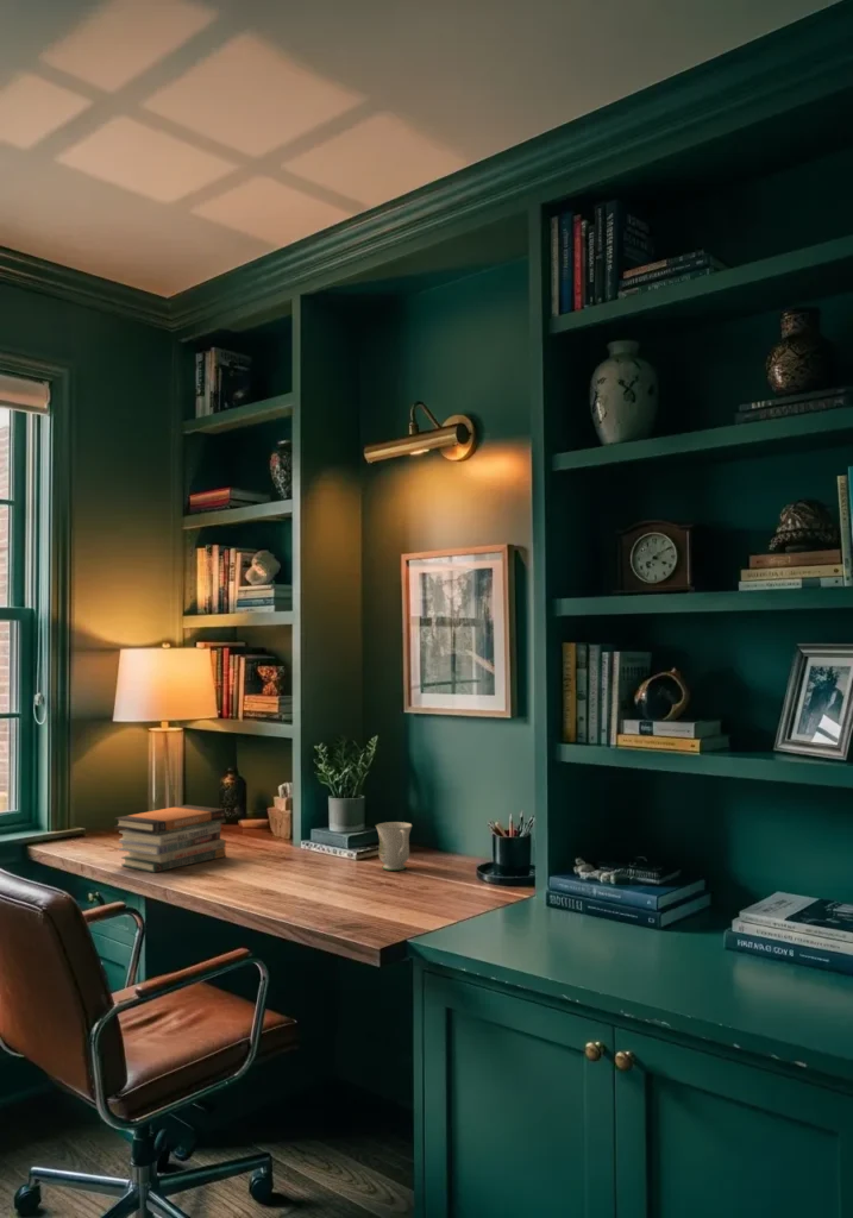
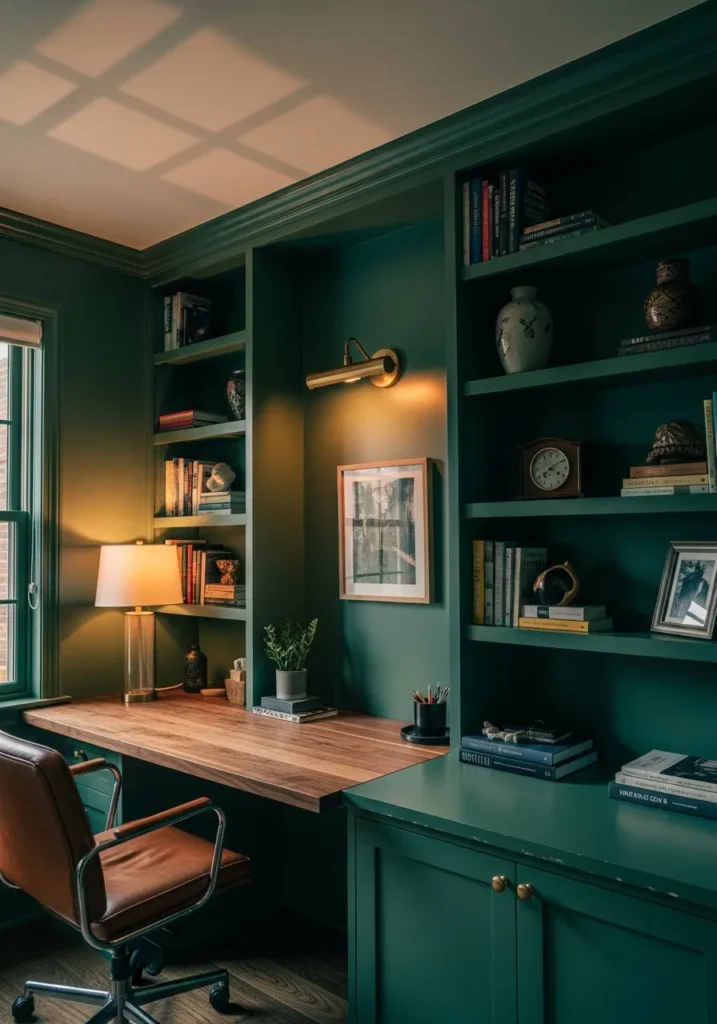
- book stack (171, 837)
- mug (396, 847)
